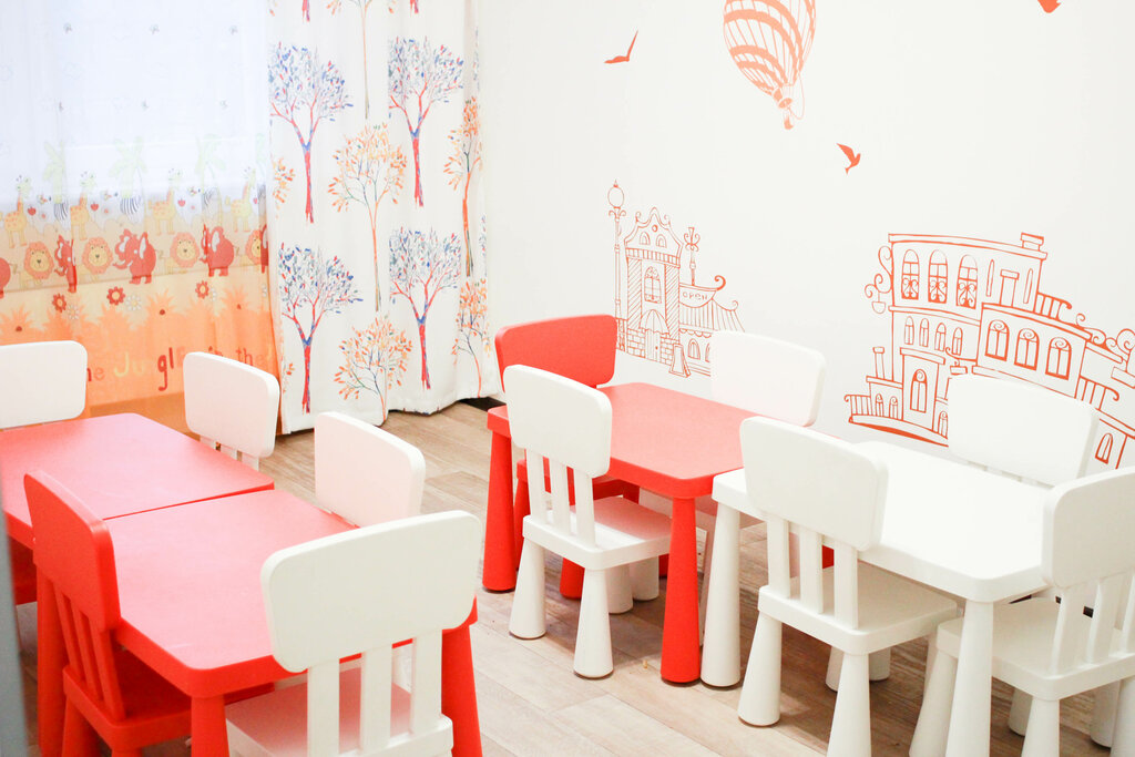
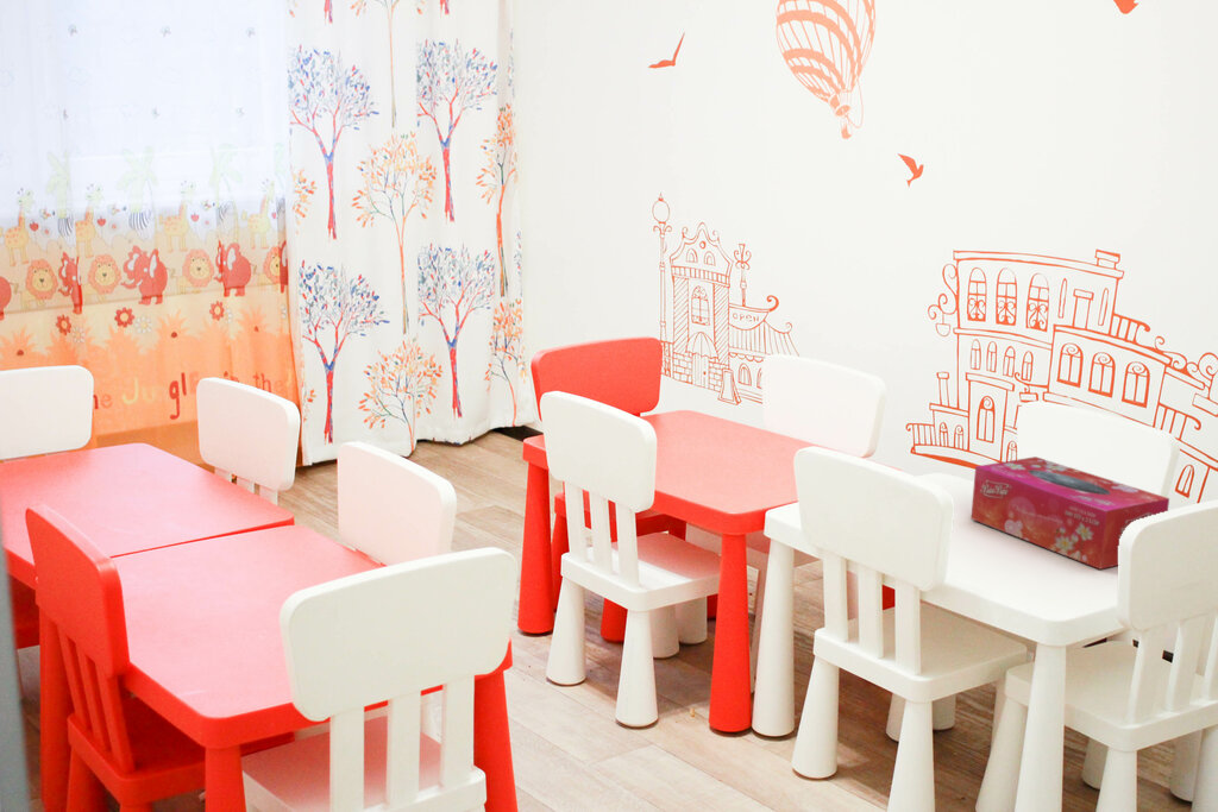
+ tissue box (1065, 509)
